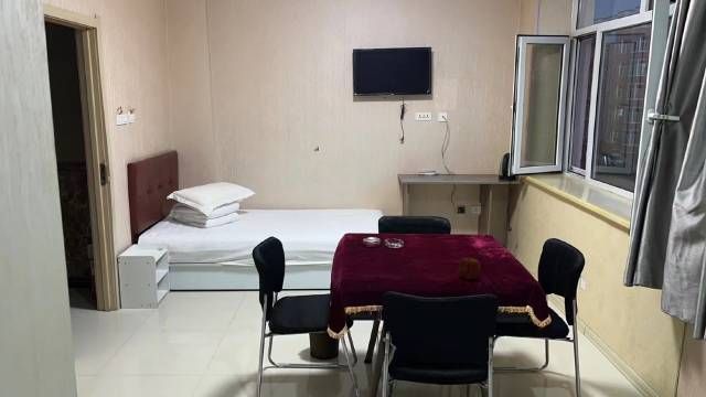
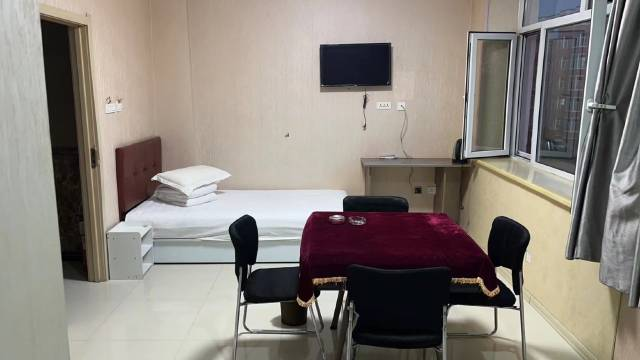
- apple (469, 267)
